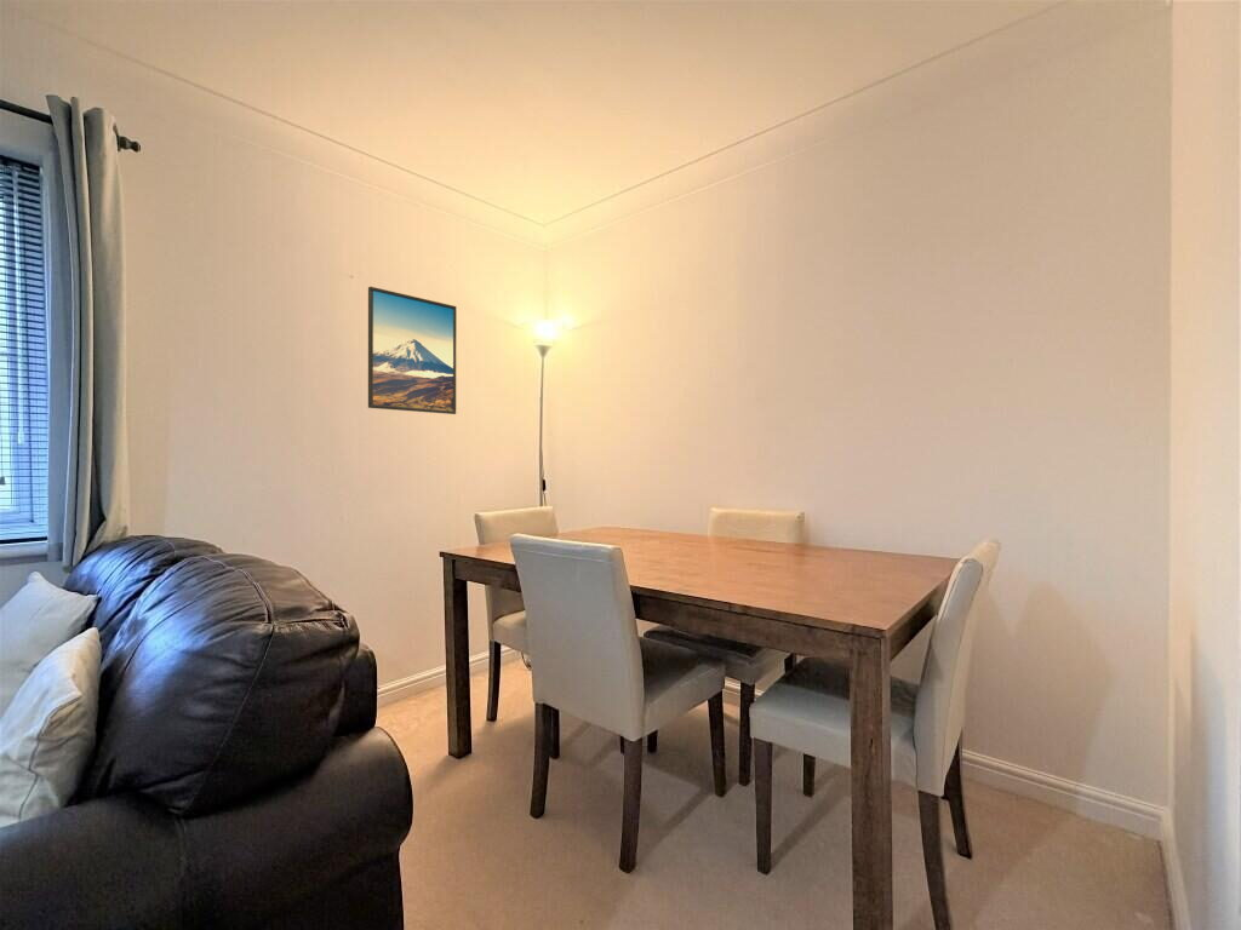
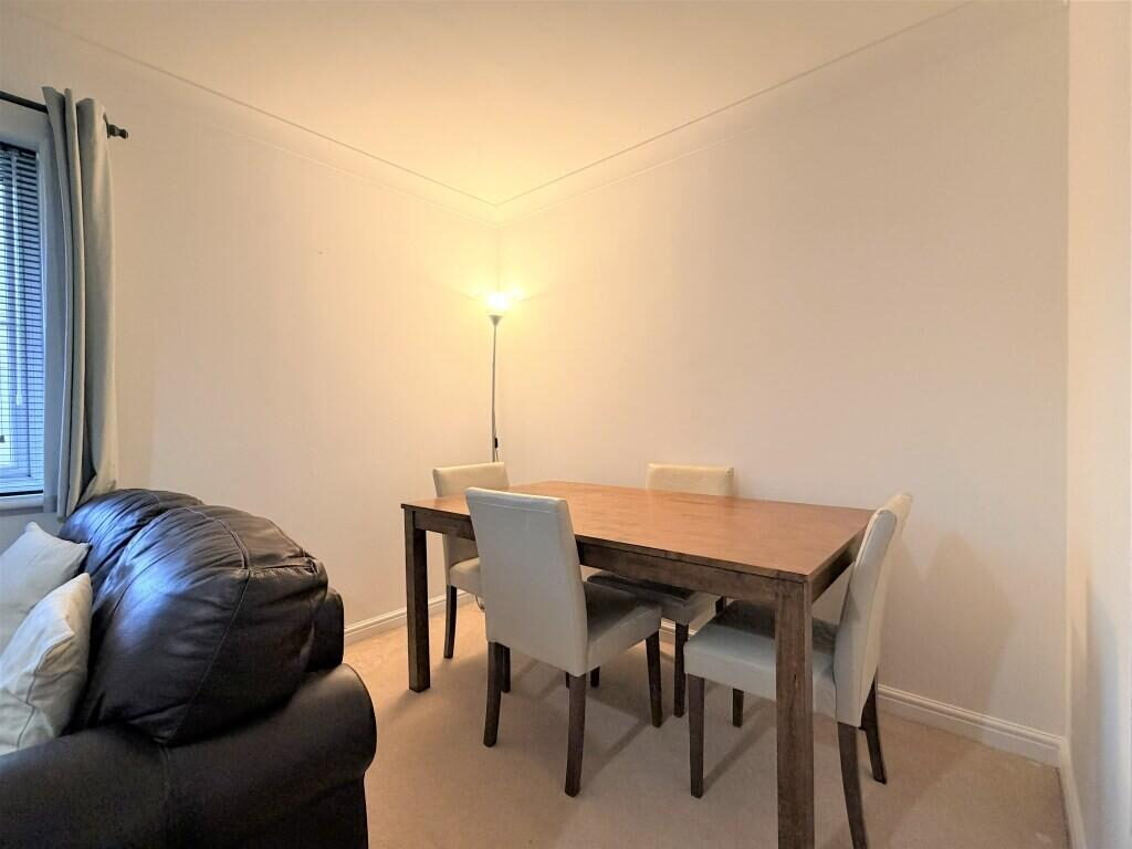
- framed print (414, 354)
